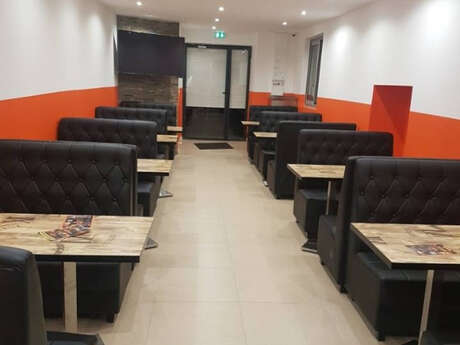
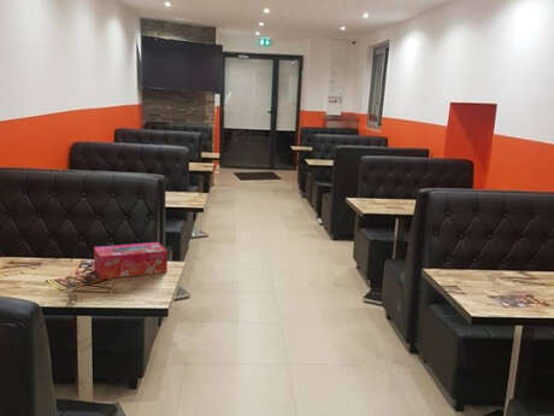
+ tissue box (130, 259)
